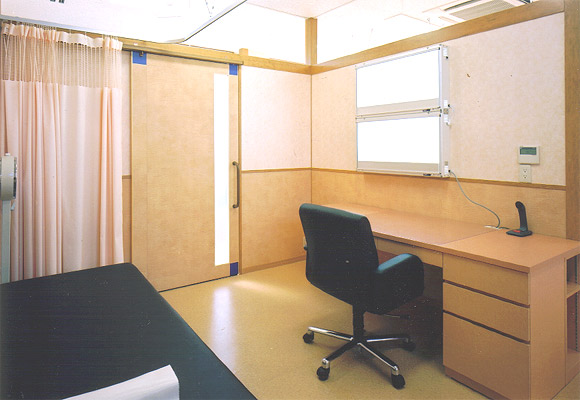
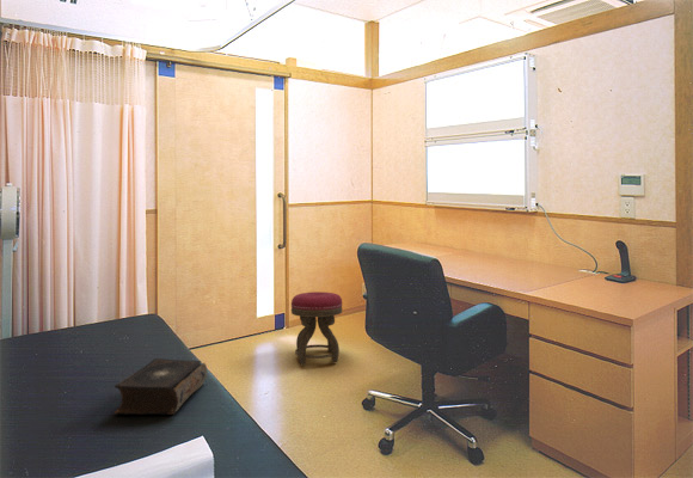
+ stool (315, 325)
+ book (164, 384)
